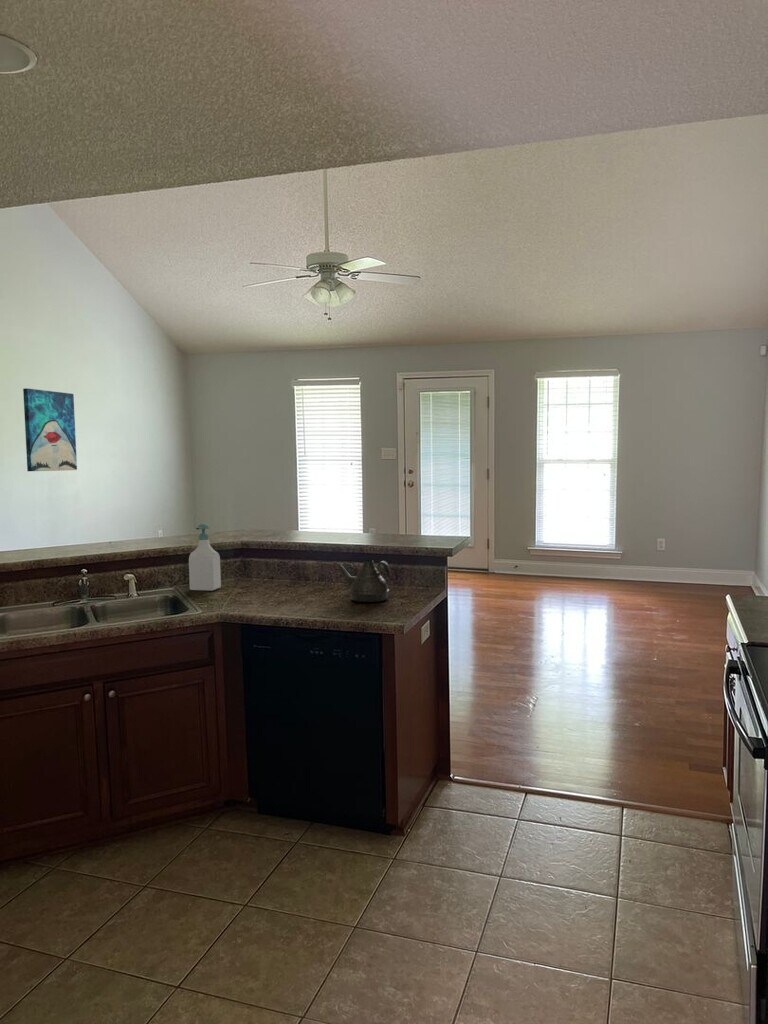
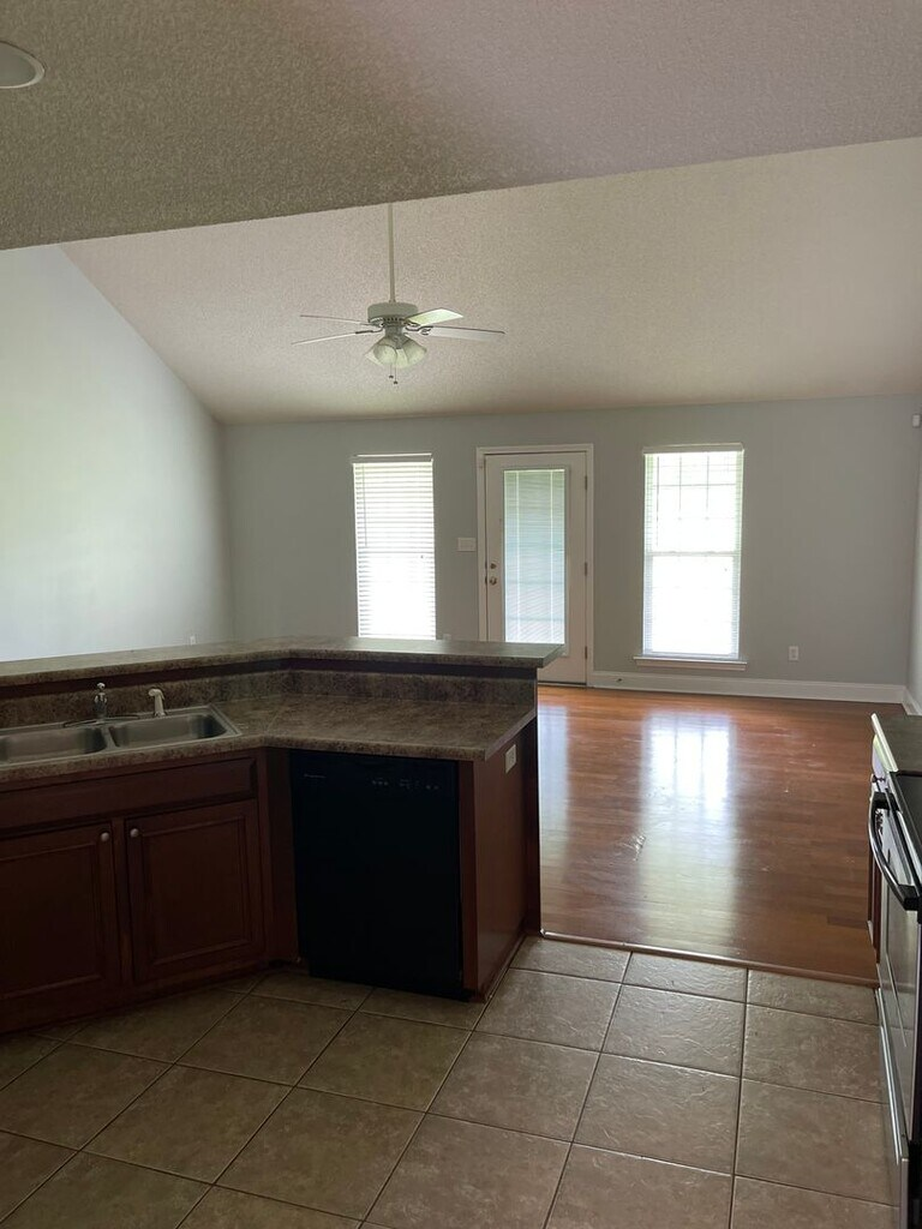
- teapot (362, 579)
- wall art (51, 431)
- soap bottle (203, 556)
